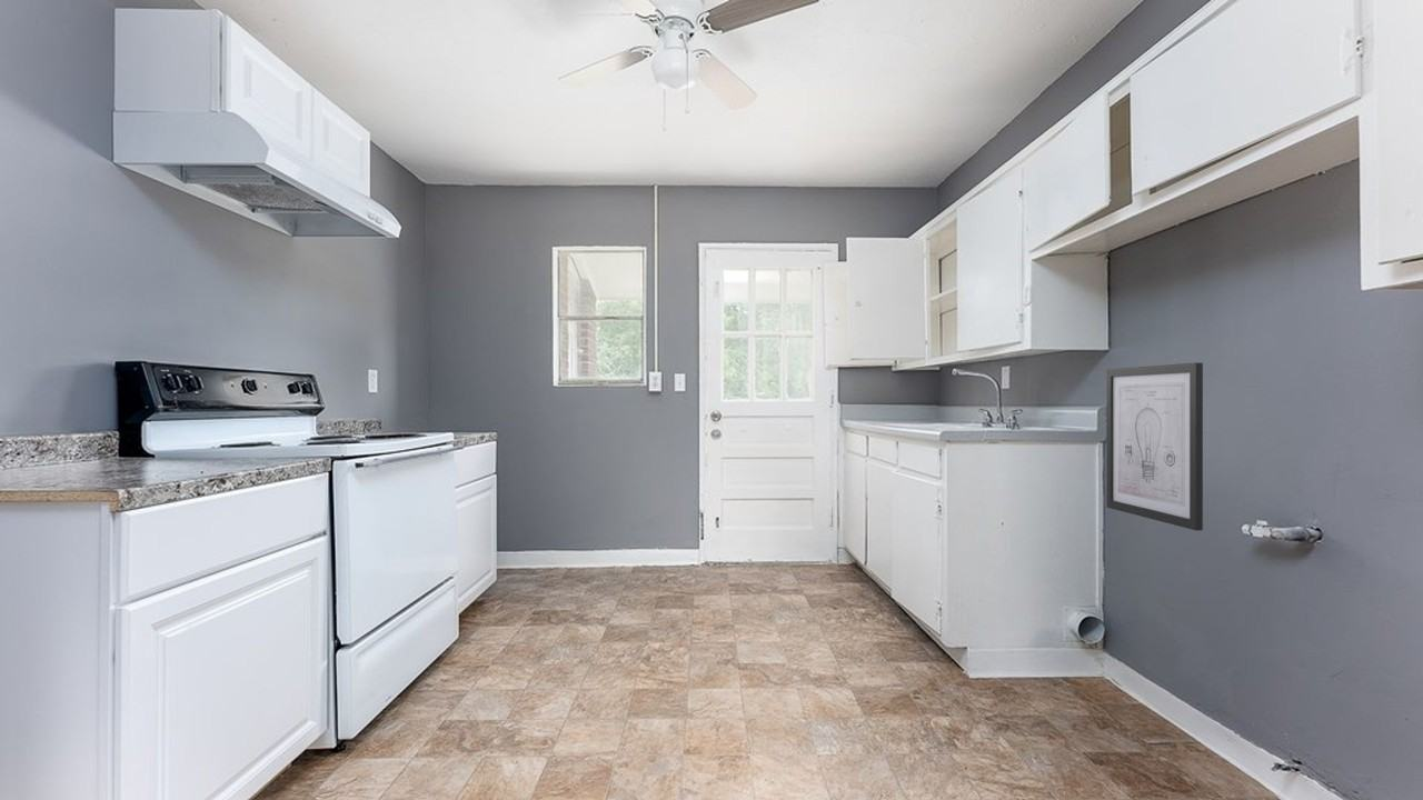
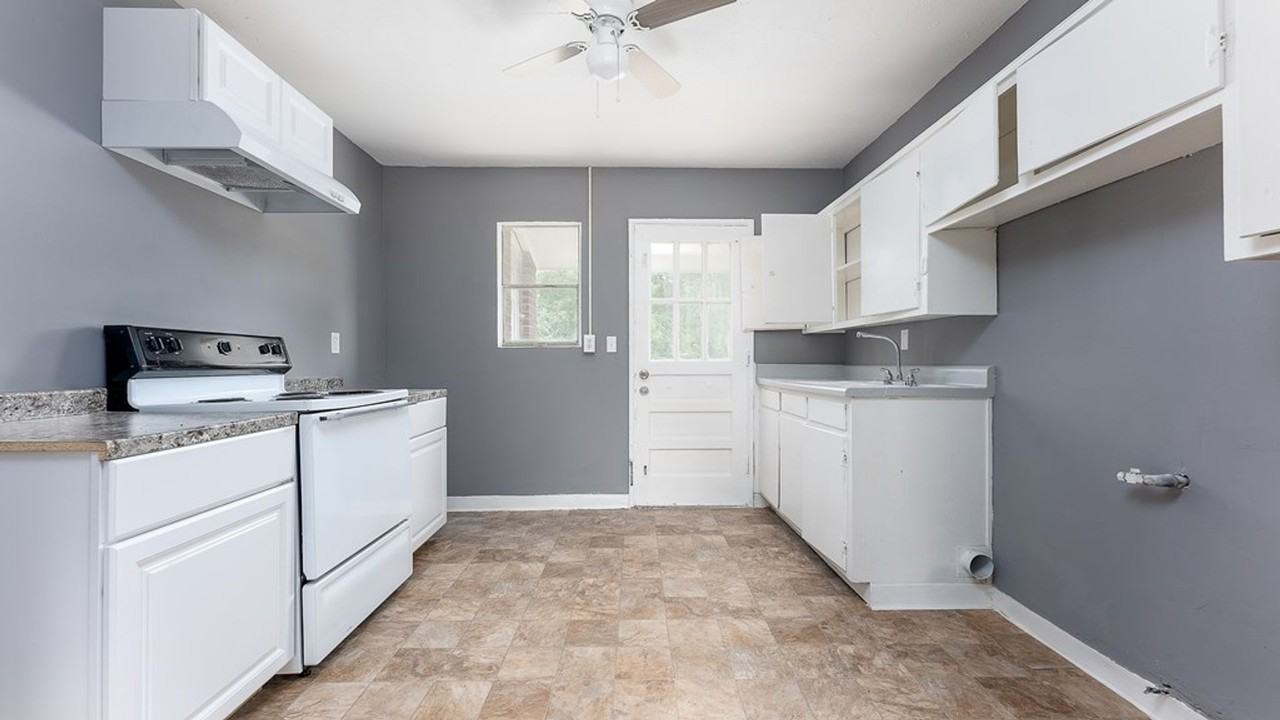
- wall art (1150, 441)
